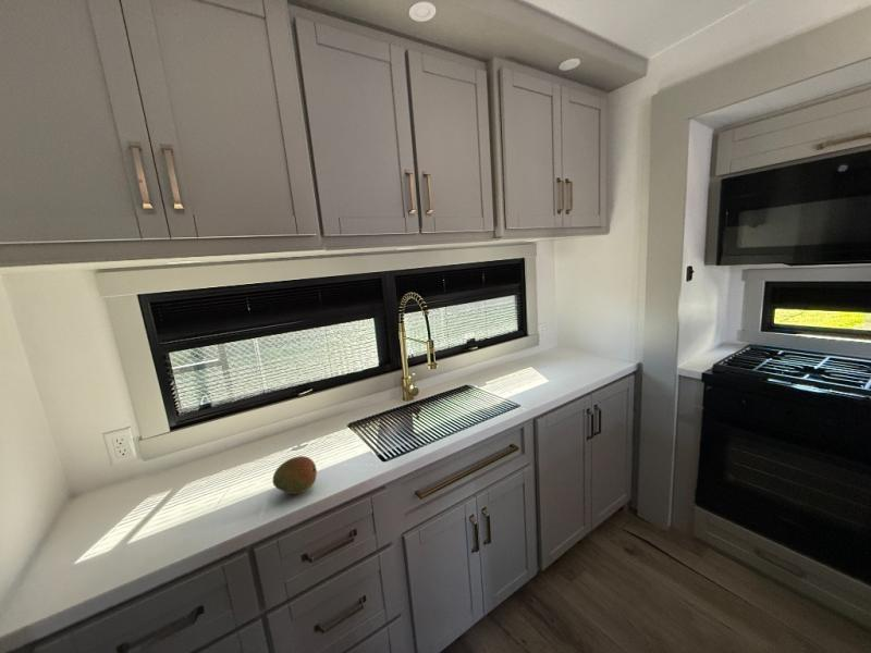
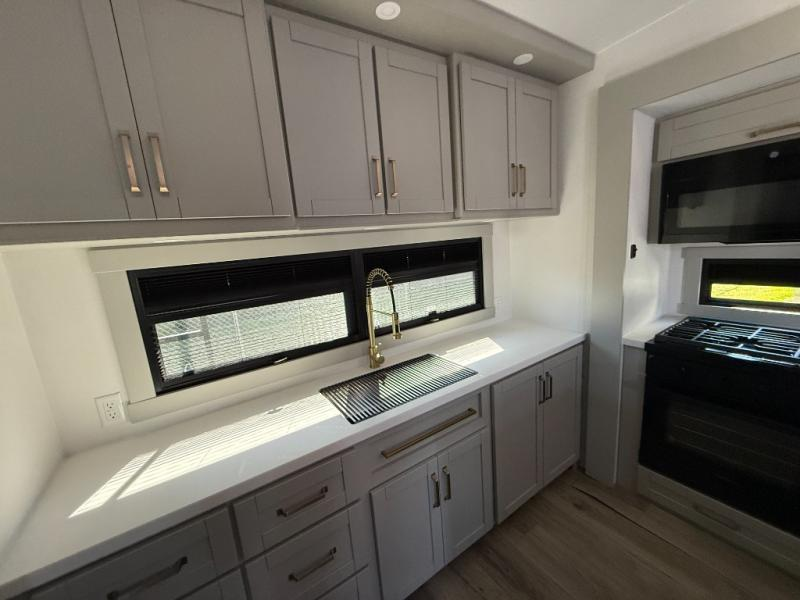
- fruit (294, 475)
